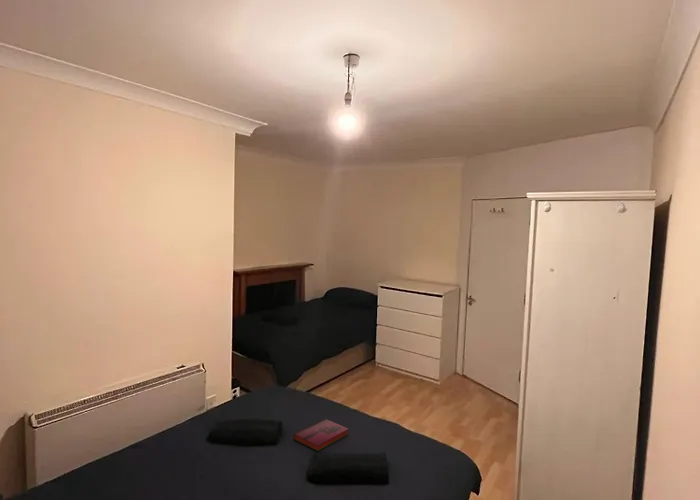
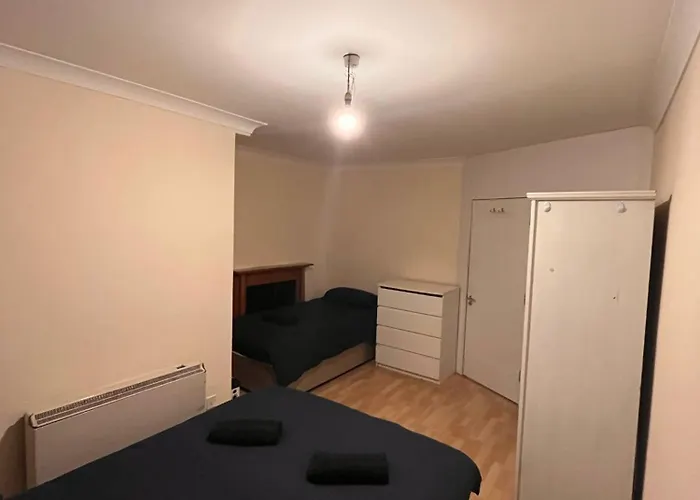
- hardback book (321, 433)
